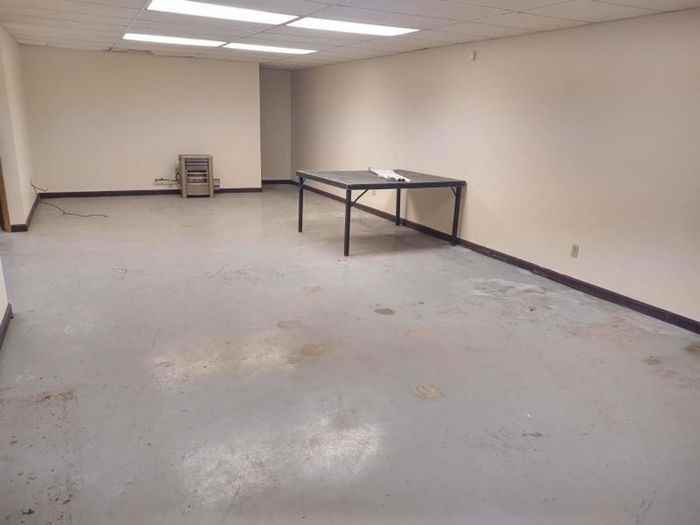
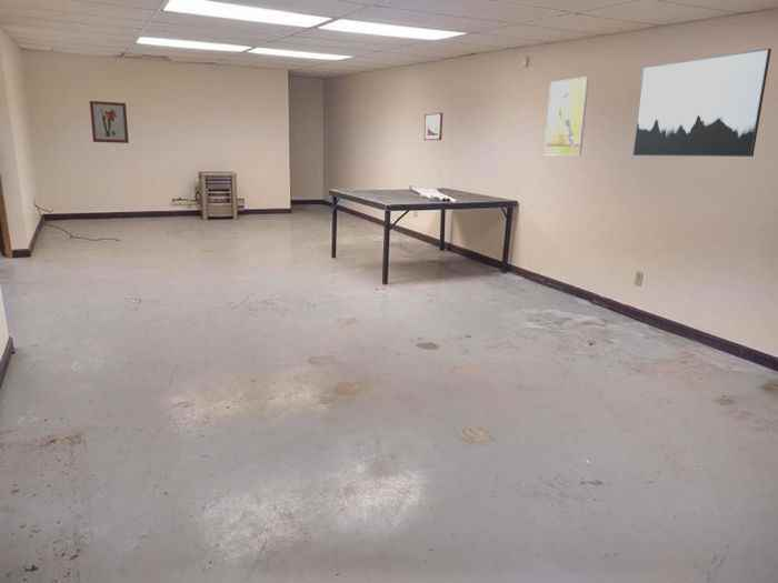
+ wall art (432, 127)
+ wall art (694, 108)
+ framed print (565, 118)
+ wall art (109, 122)
